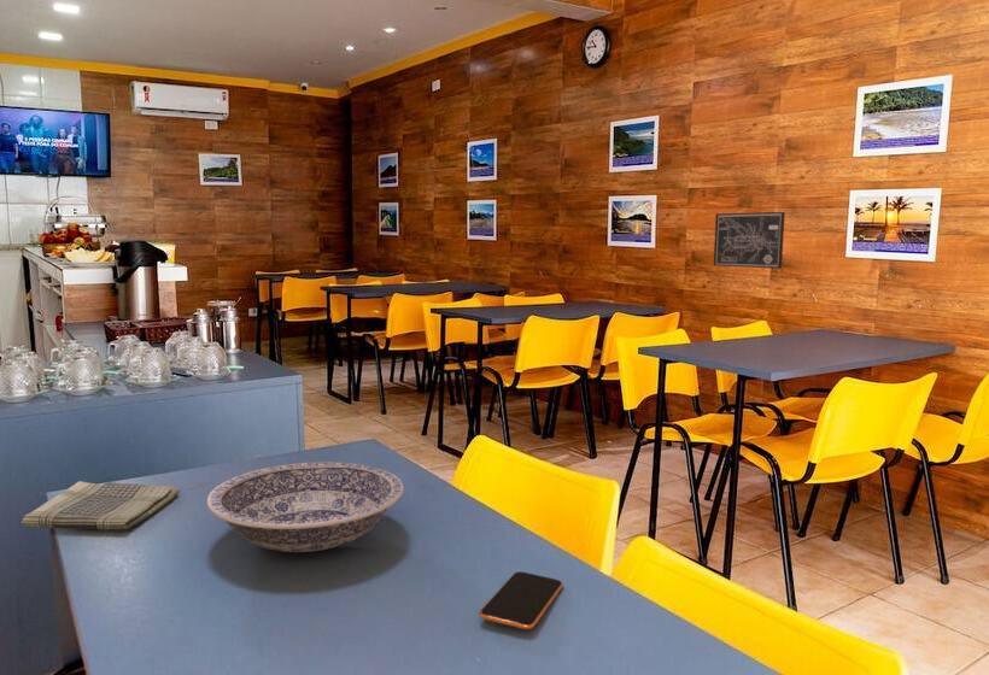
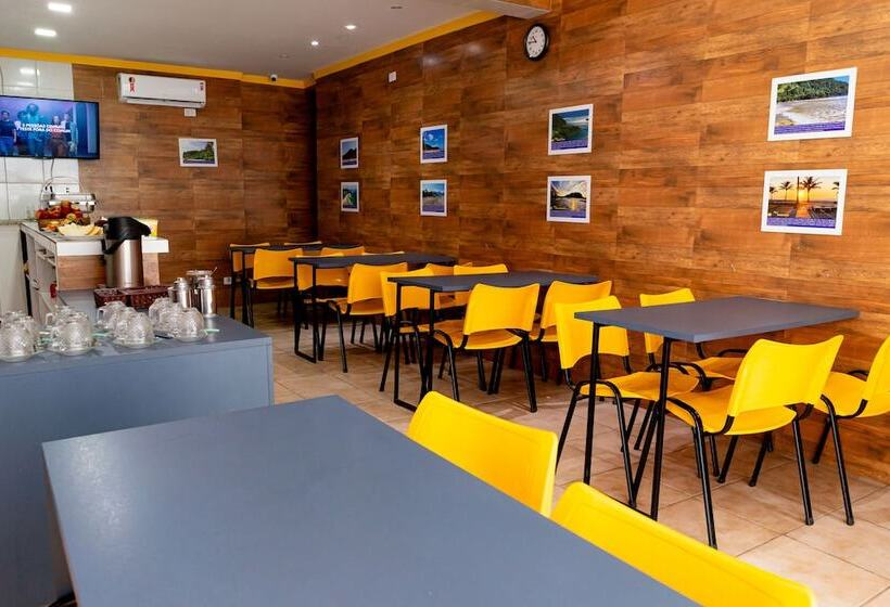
- wall art (747, 240)
- smartphone (522, 598)
- dish towel (106, 501)
- bowl (309, 513)
